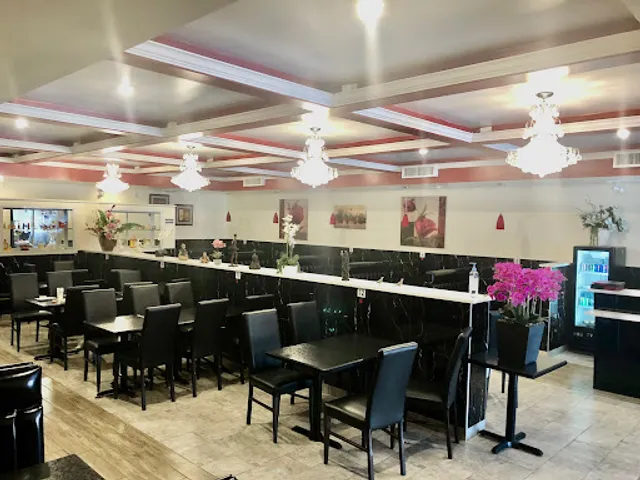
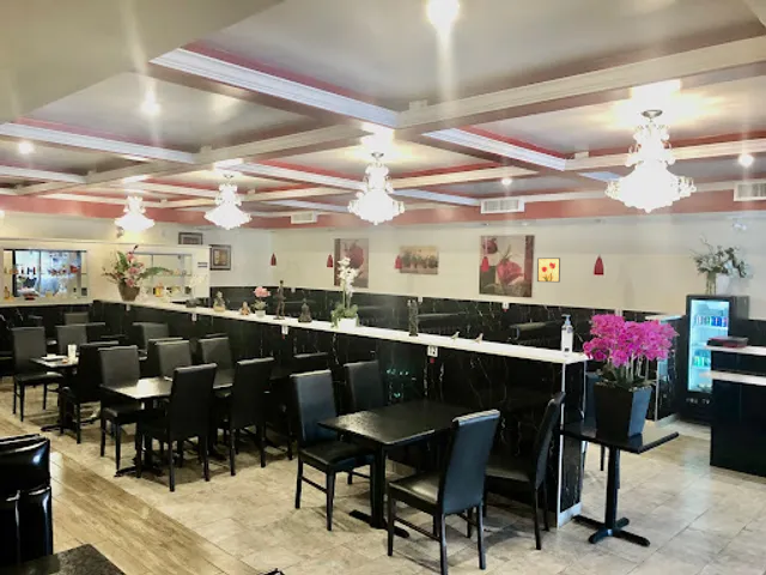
+ wall art (548, 270)
